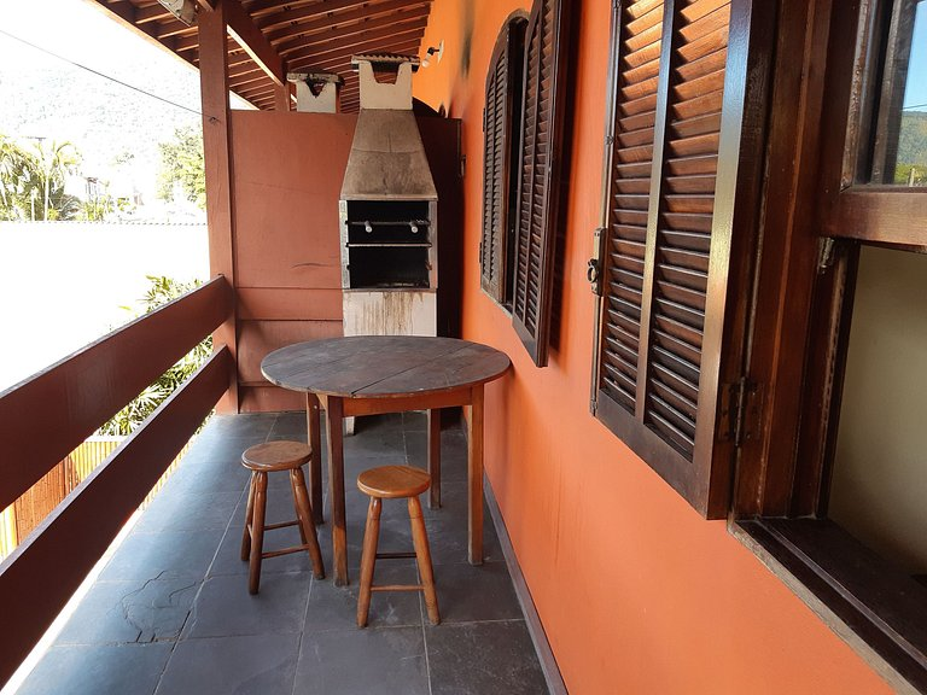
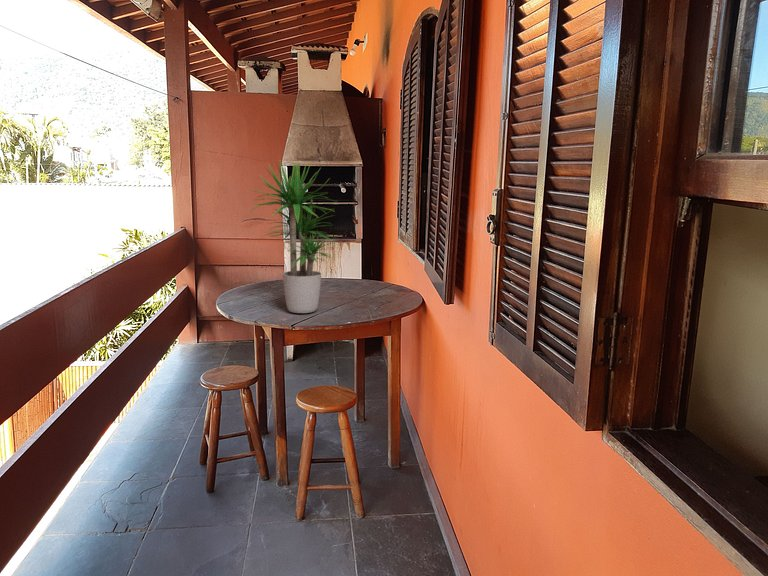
+ potted plant (295, 237)
